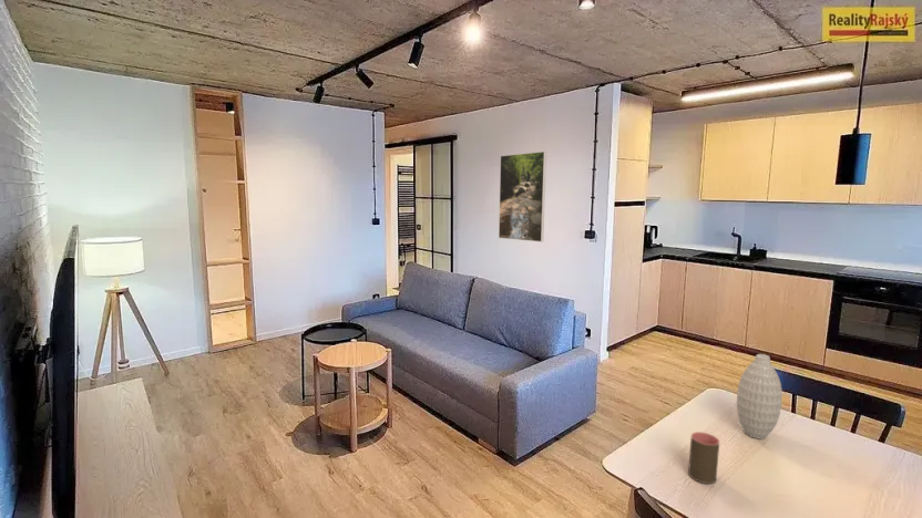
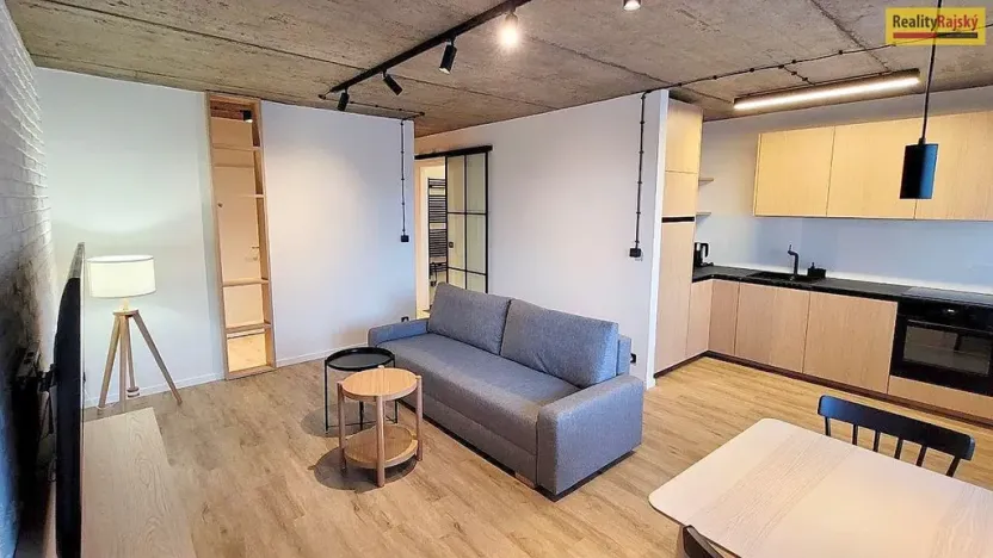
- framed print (521, 197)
- vase (759, 395)
- cup (703, 457)
